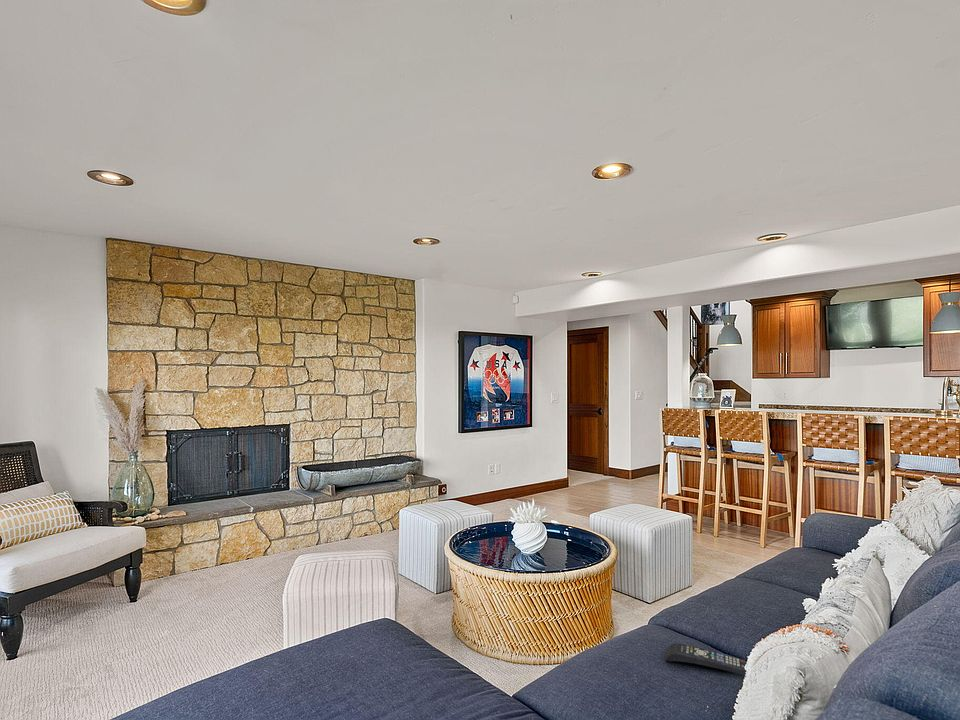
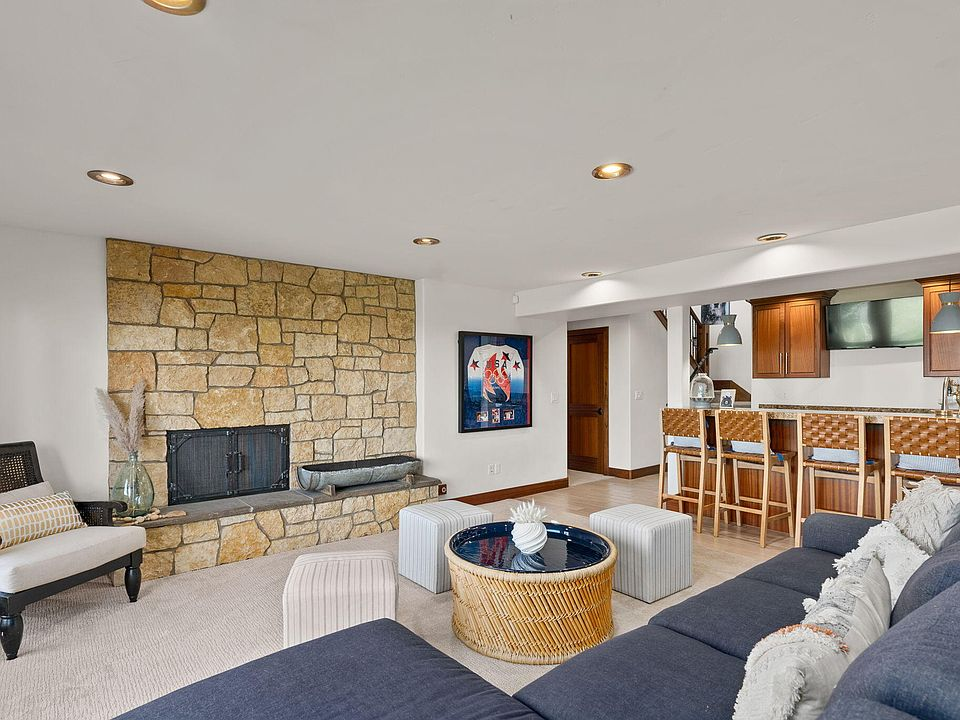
- remote control (705, 658)
